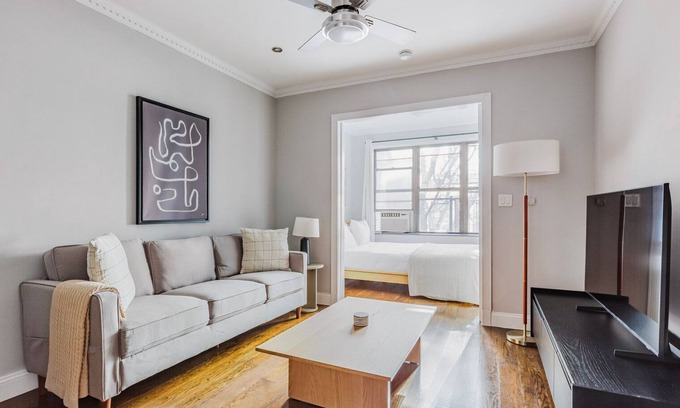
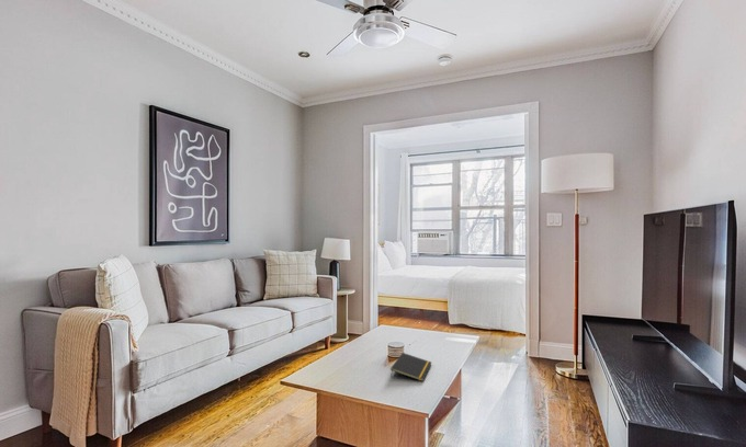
+ notepad (411, 366)
